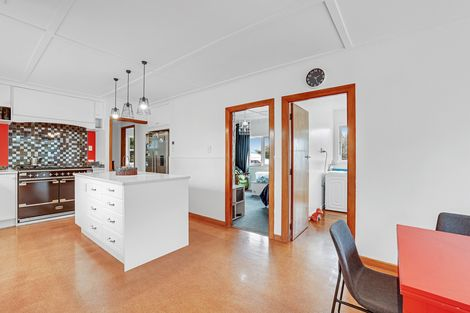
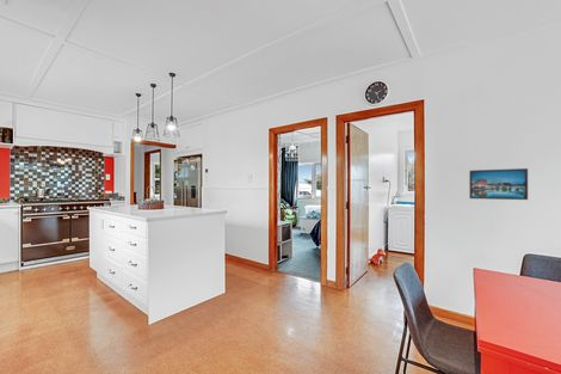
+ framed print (497, 184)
